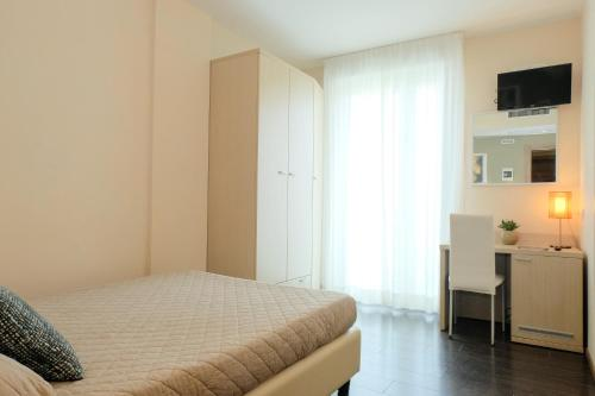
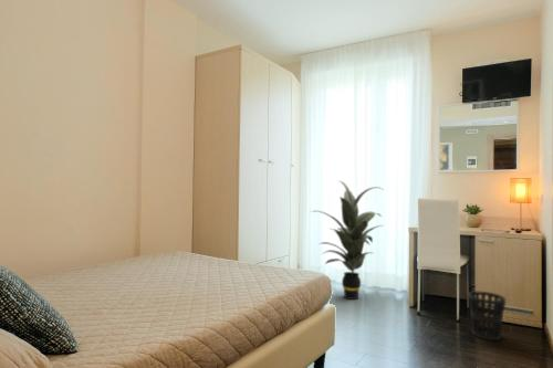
+ wastebasket (486, 315)
+ indoor plant (349, 238)
